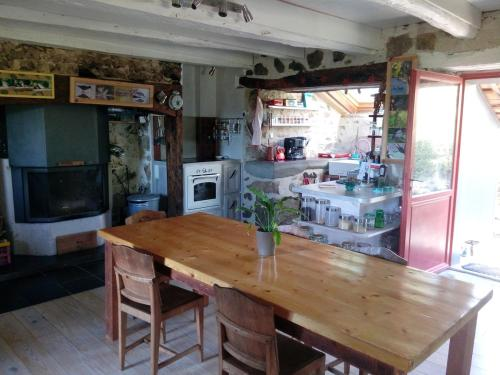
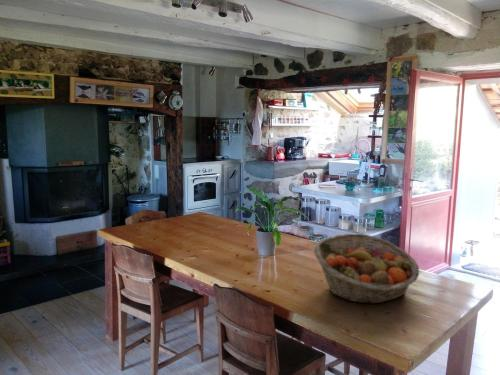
+ fruit basket (365, 266)
